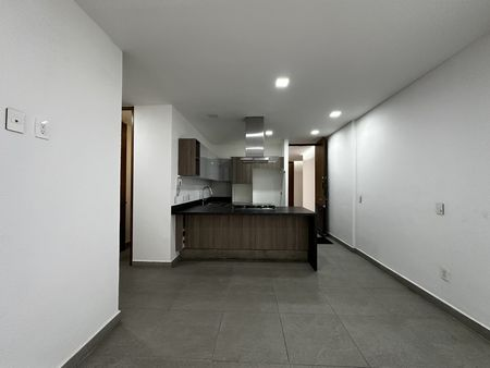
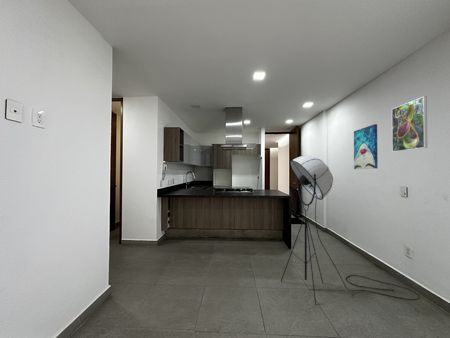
+ floor lamp (316, 224)
+ wall art (364, 148)
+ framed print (407, 126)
